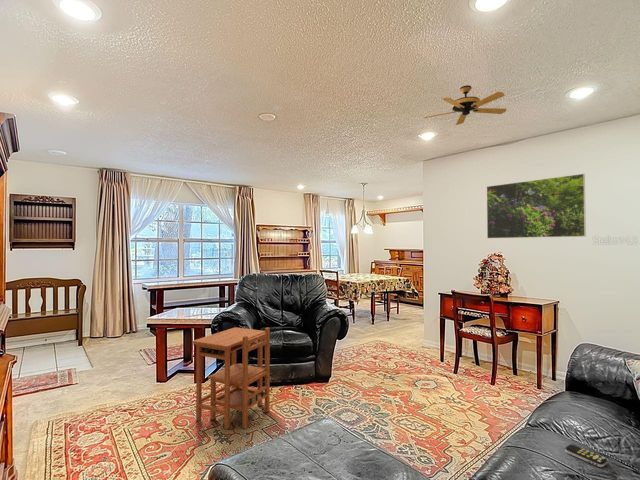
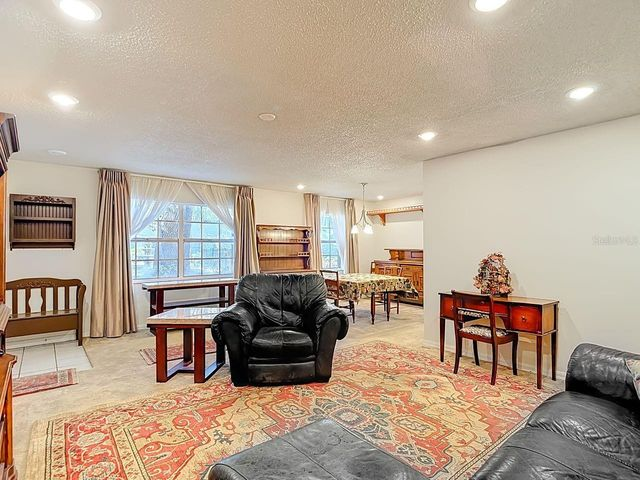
- ceiling fan (463, 109)
- remote control (585, 455)
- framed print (531, 209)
- side table (231, 370)
